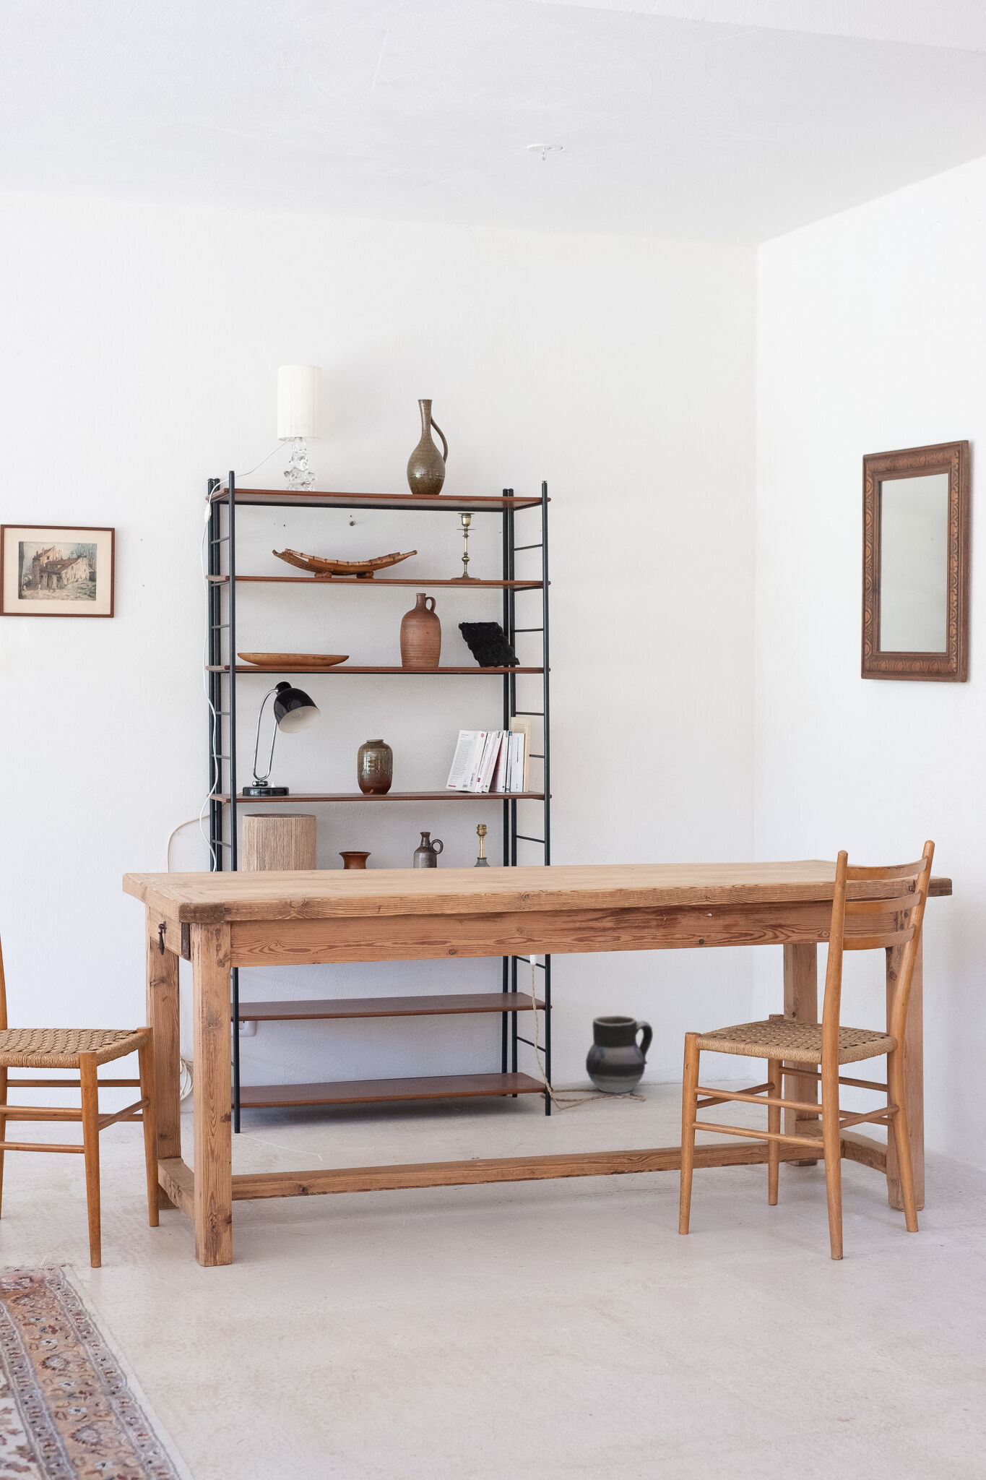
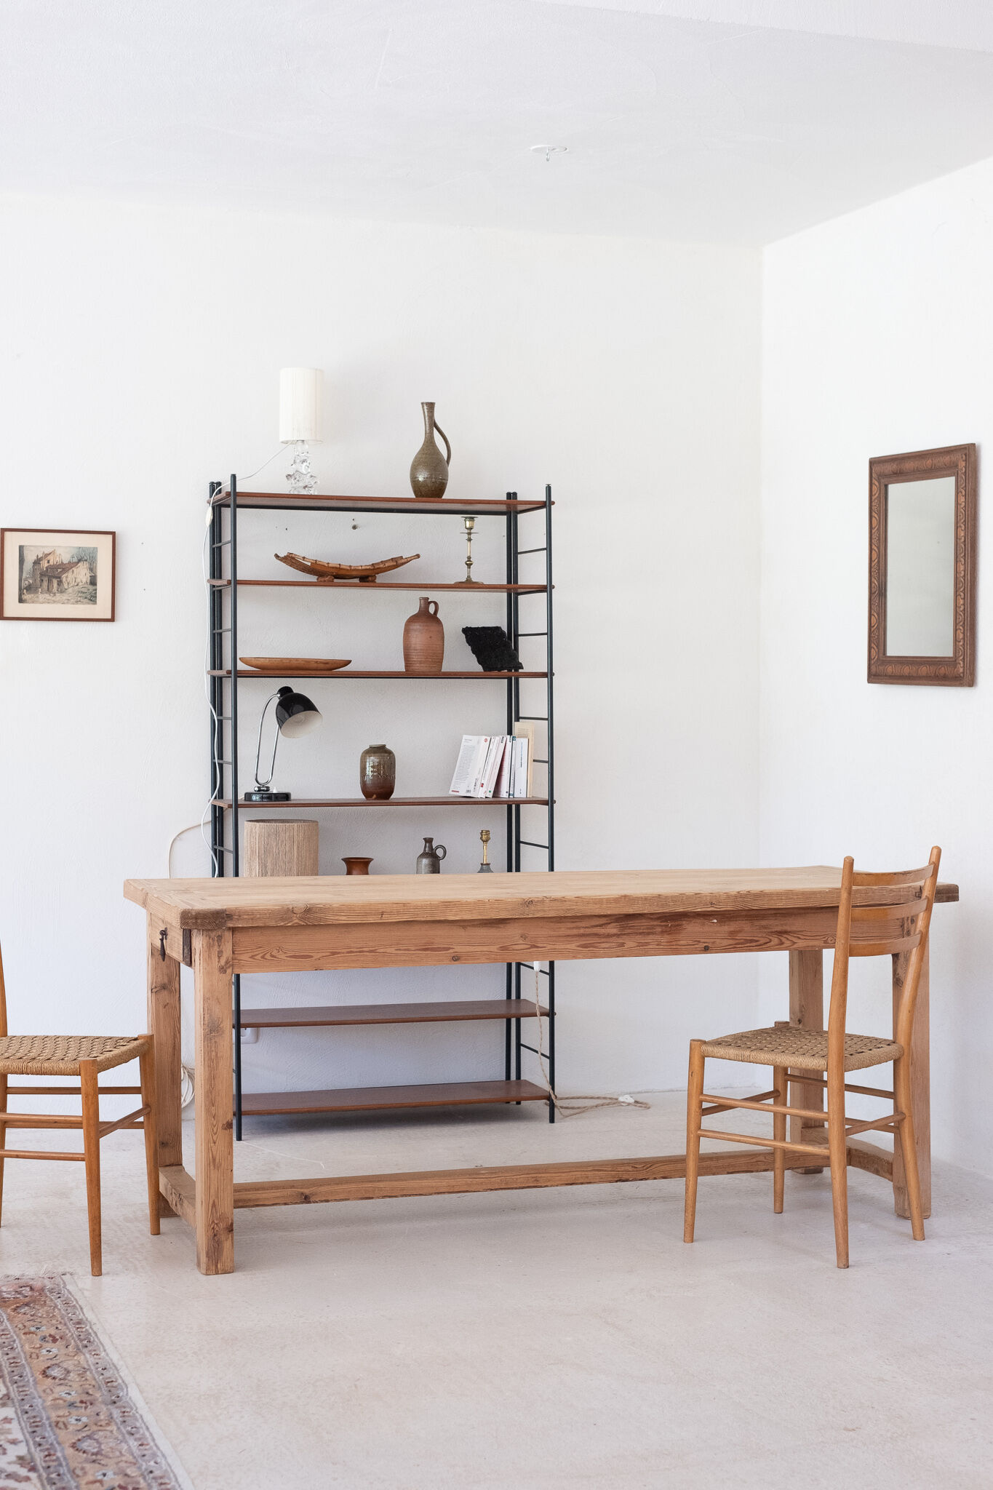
- ceramic jug (622, 1054)
